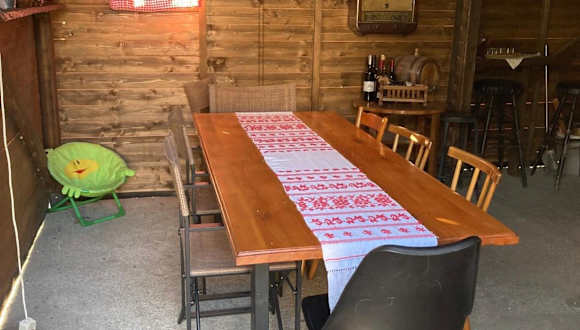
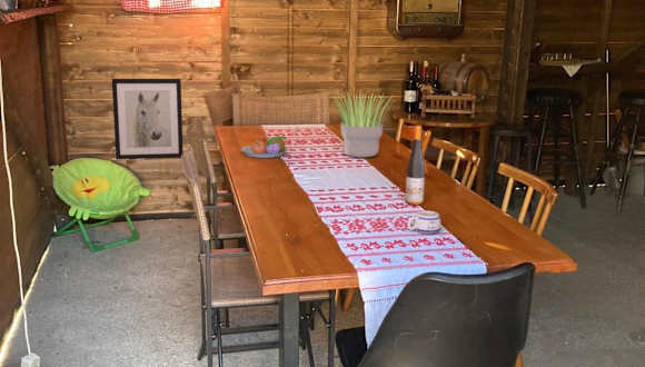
+ mug (423, 221)
+ wall art (148, 118)
+ fruit bowl (266, 145)
+ potted plant (361, 125)
+ wine bottle (416, 163)
